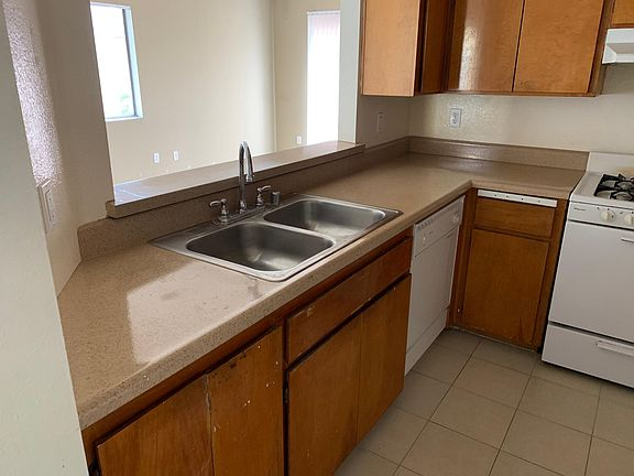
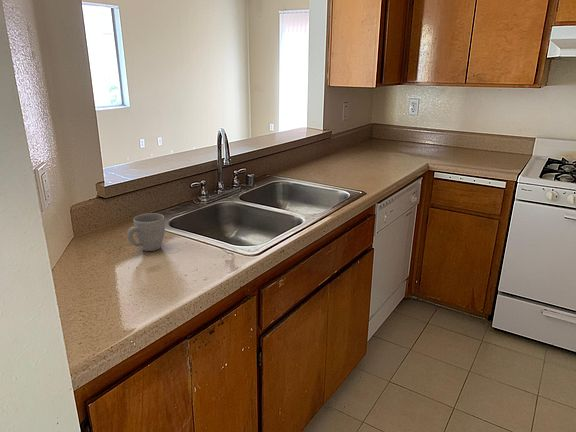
+ mug (145, 234)
